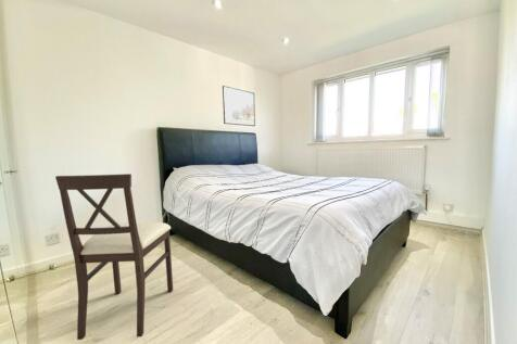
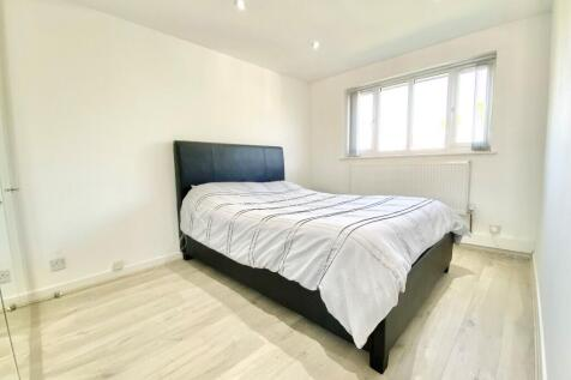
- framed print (239, 107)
- chair (124, 242)
